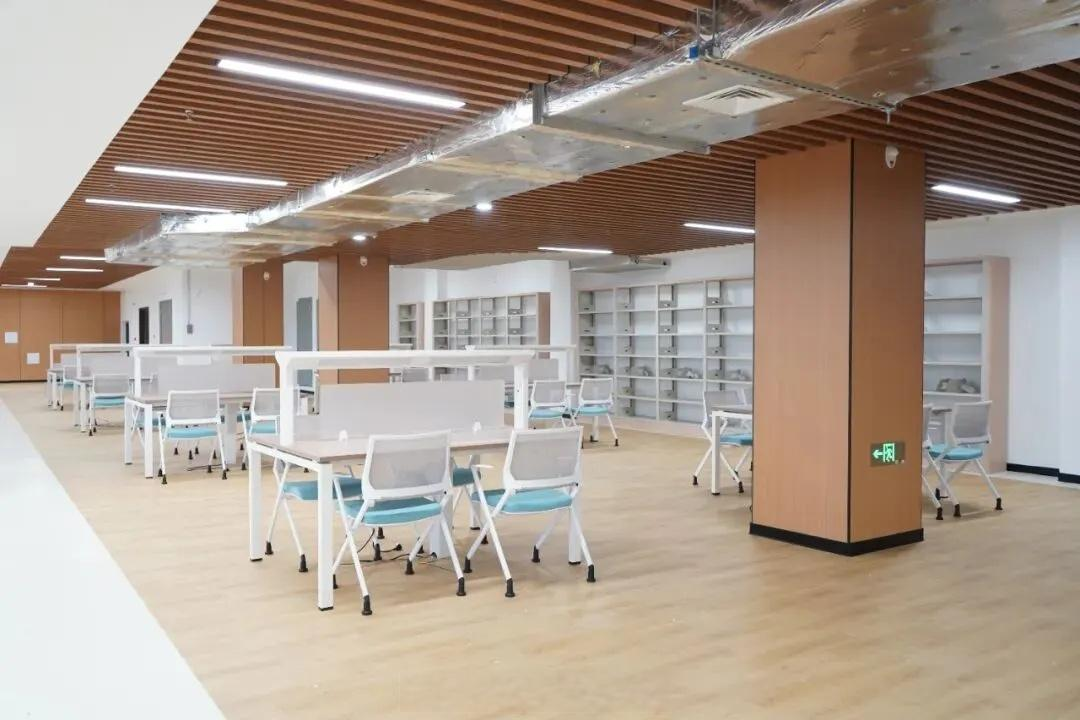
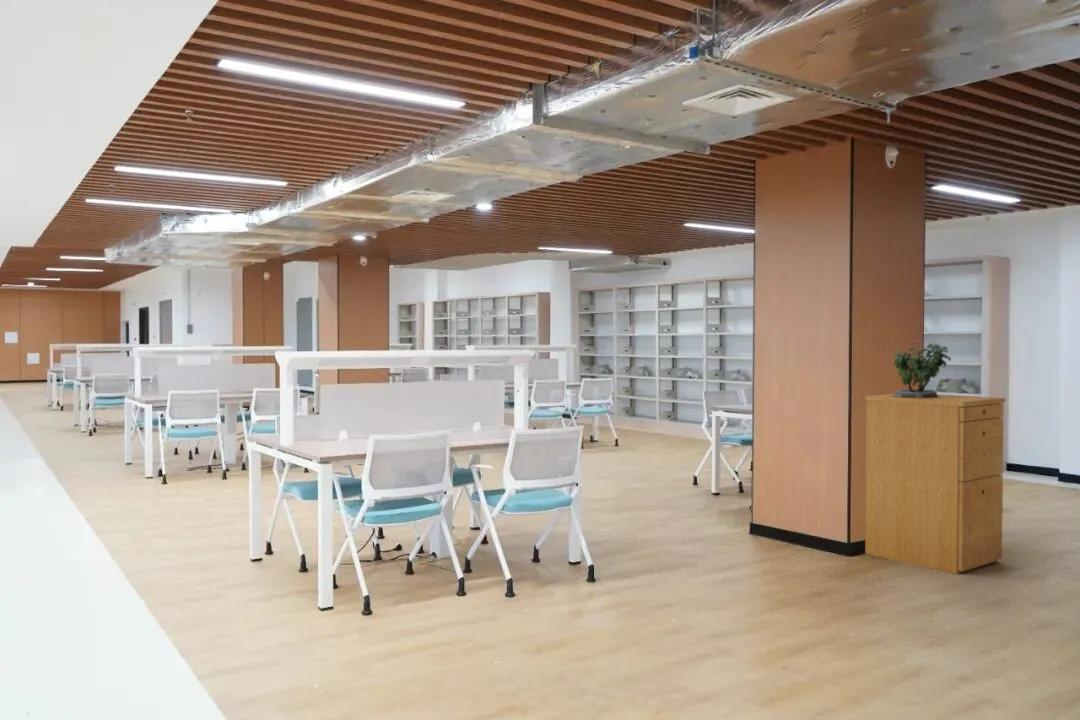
+ potted plant (921, 368)
+ filing cabinet (933, 477)
